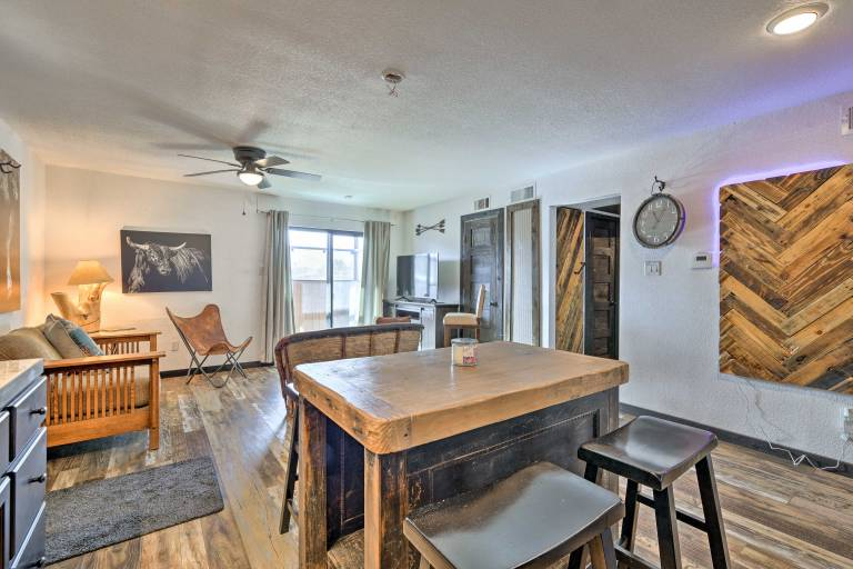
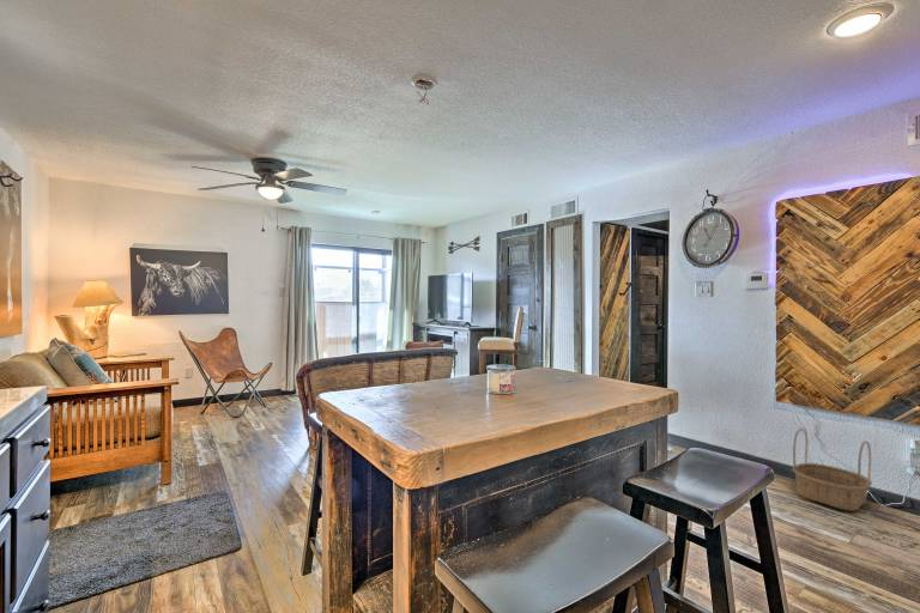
+ basket (830, 467)
